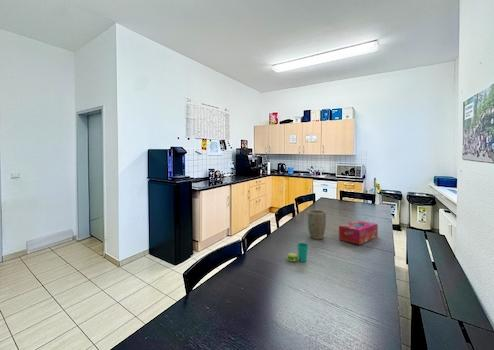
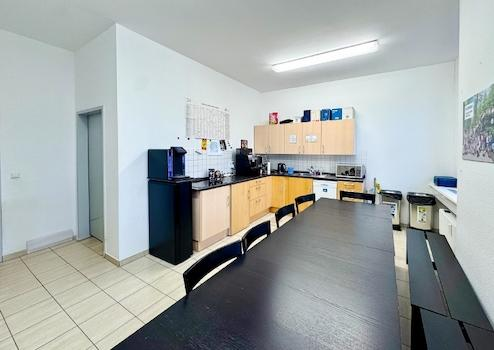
- tissue box (358, 231)
- cup (298, 252)
- plant pot (316, 224)
